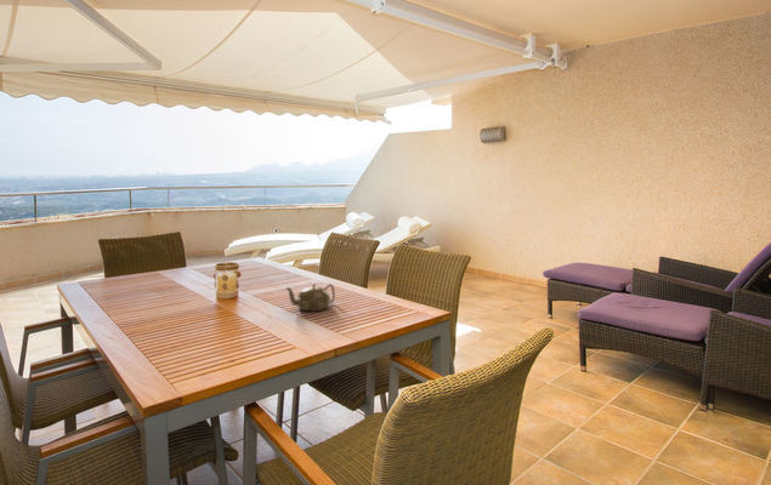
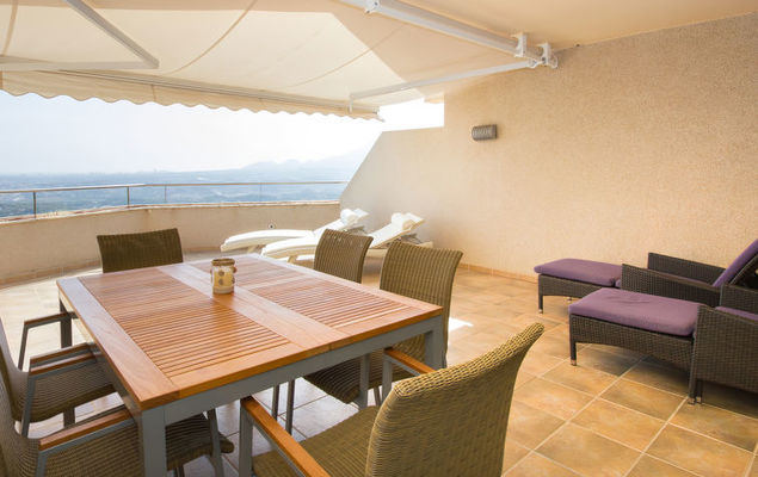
- teapot (311, 296)
